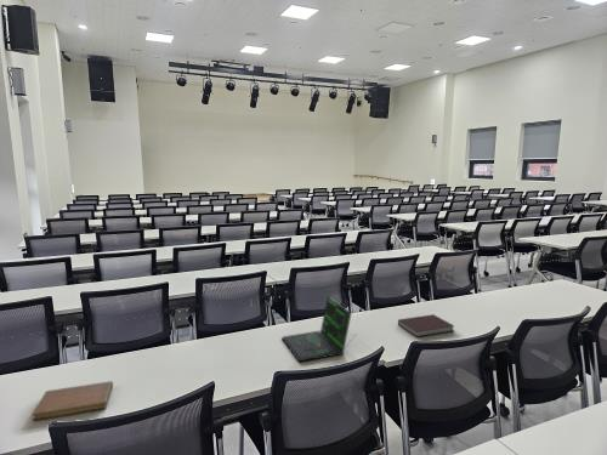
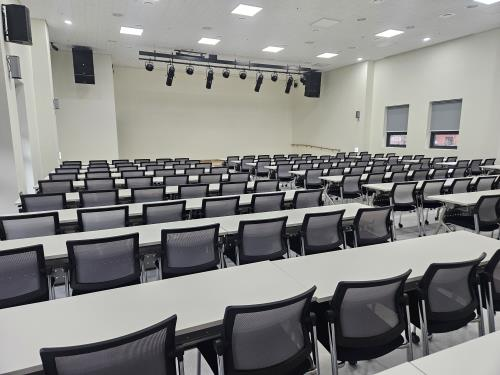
- laptop (317, 331)
- notebook (75, 398)
- notebook (425, 324)
